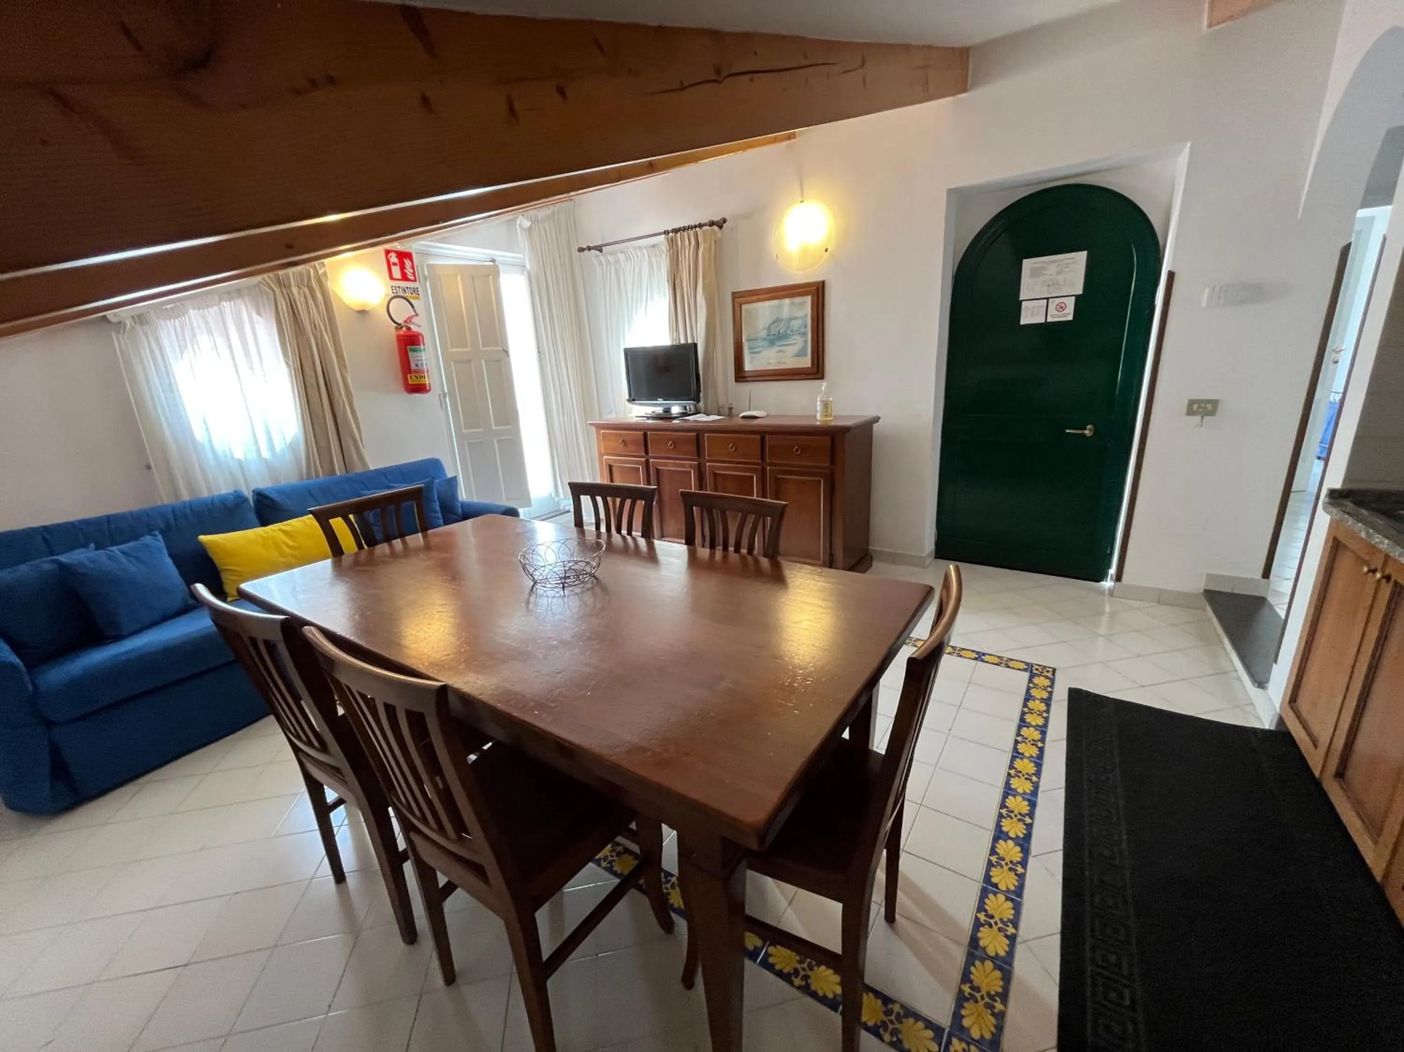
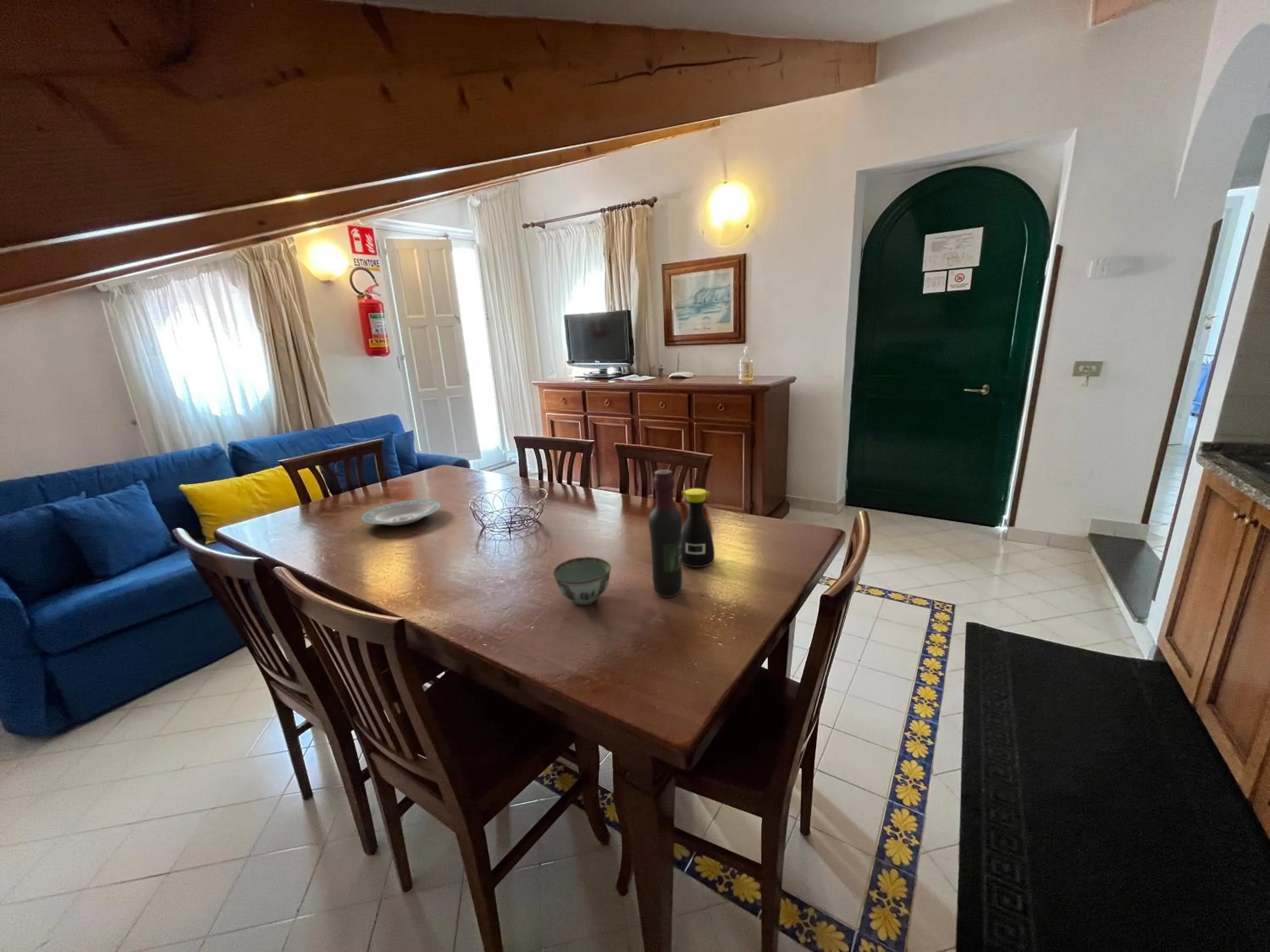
+ plate (403, 515)
+ wine bottle (665, 534)
+ bottle (696, 526)
+ bowl (583, 583)
